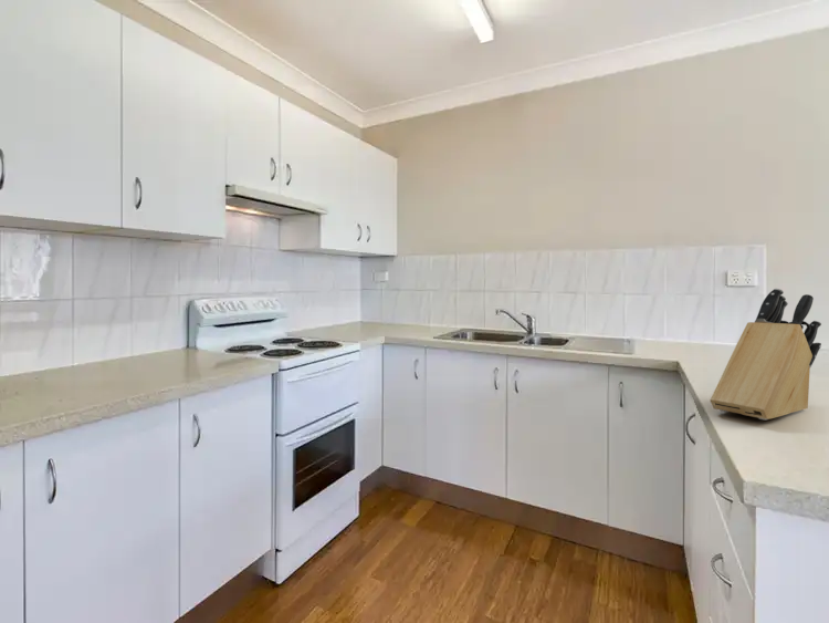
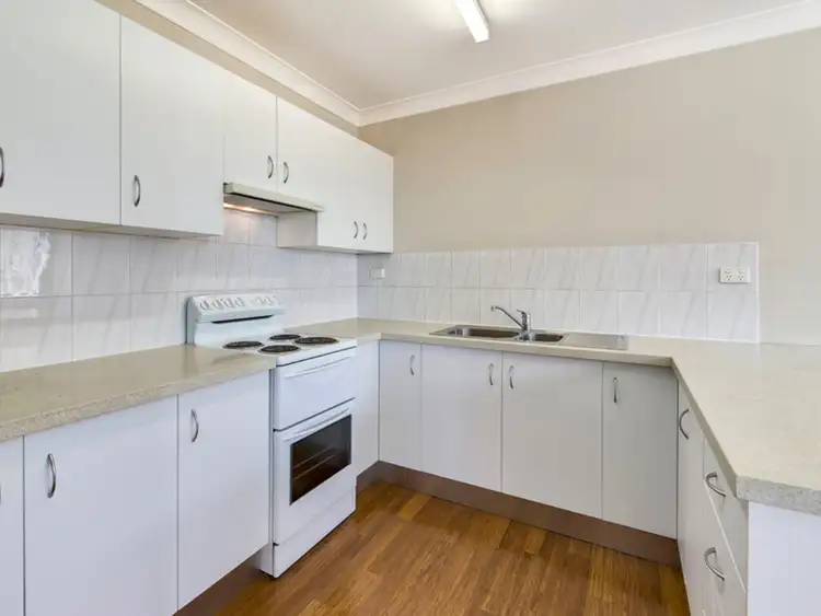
- knife block (769, 347)
